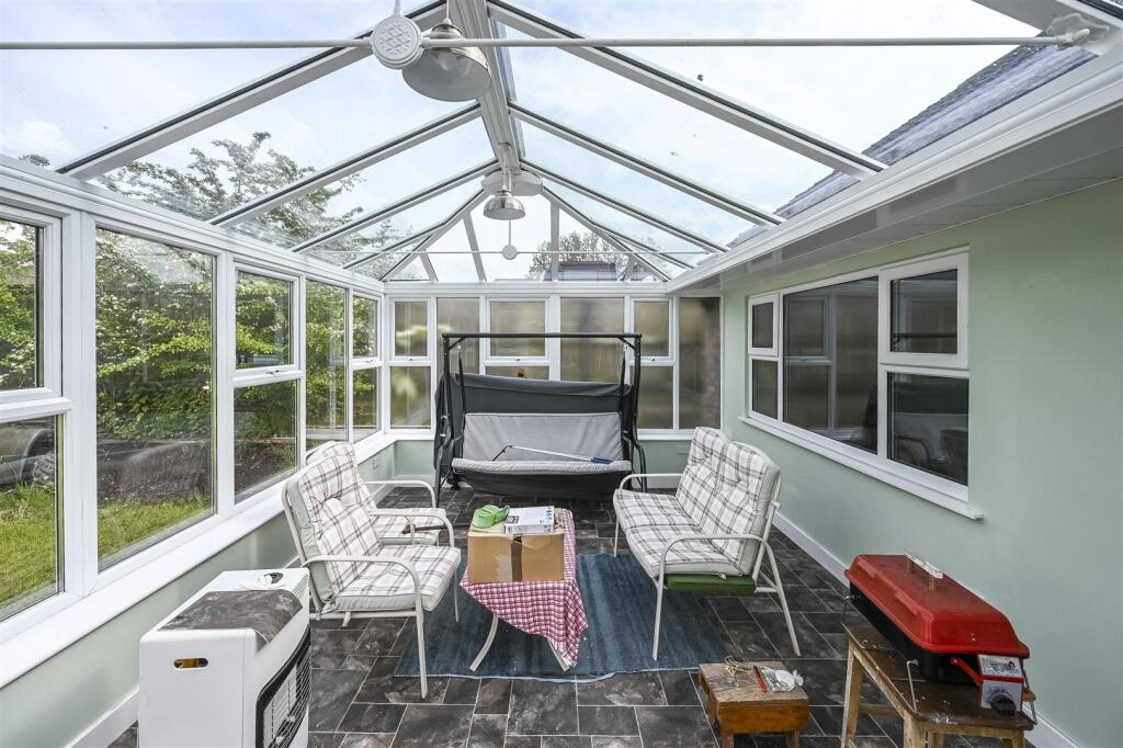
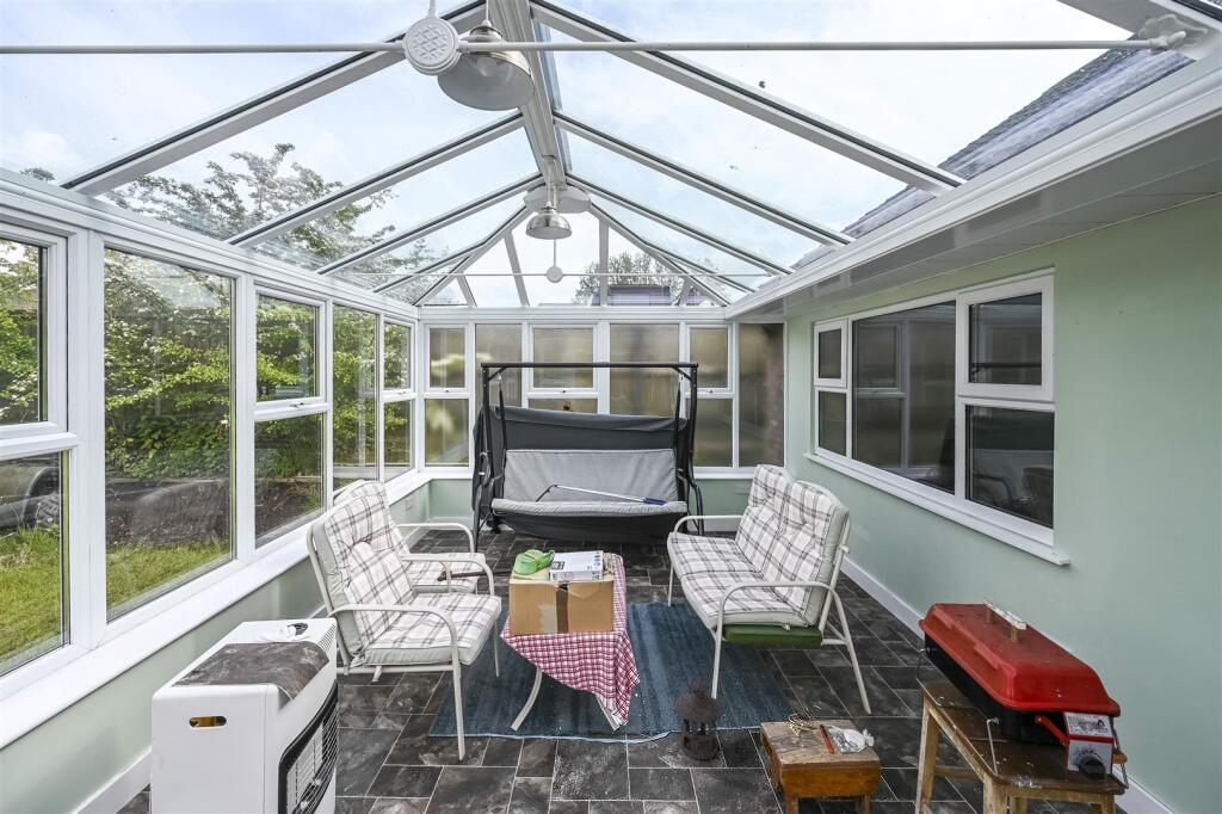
+ lantern (698, 707)
